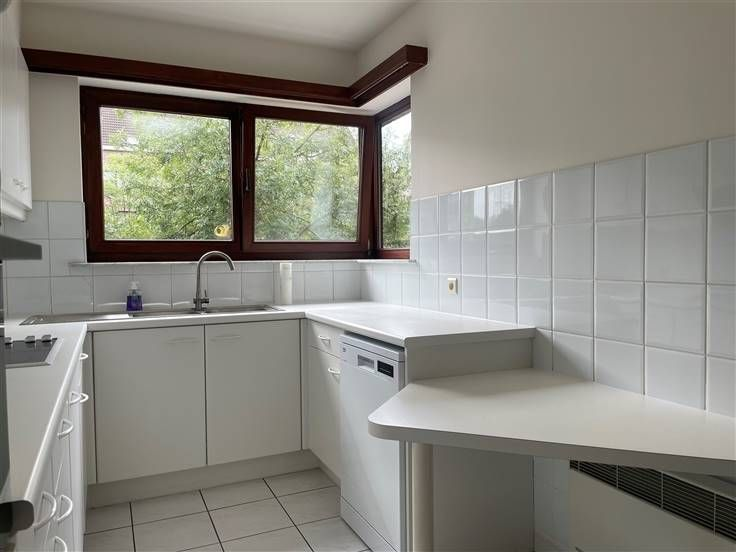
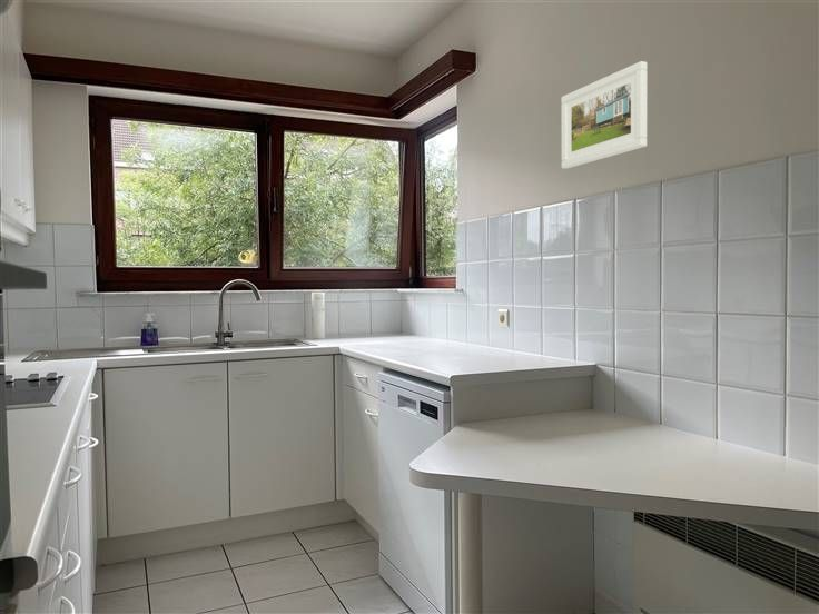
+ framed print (600, 119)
